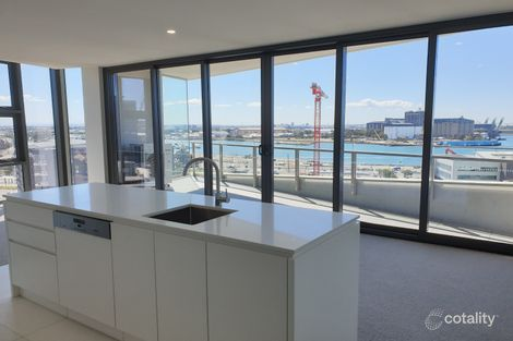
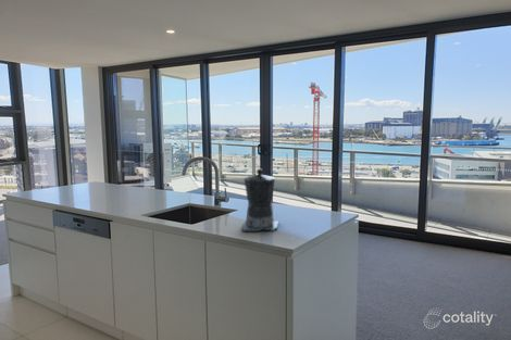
+ coffee maker (260, 198)
